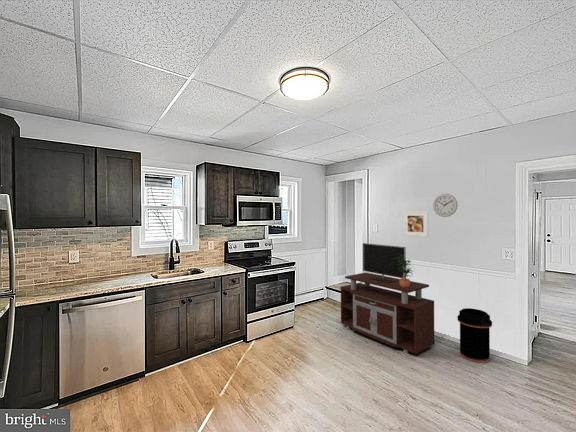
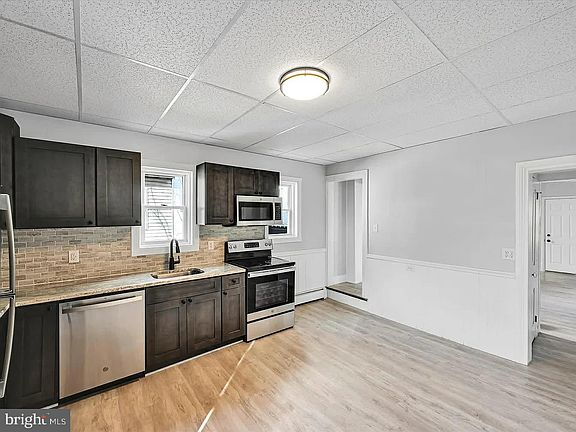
- wall clock (444, 205)
- potted plant (404, 270)
- tv stand (382, 290)
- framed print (415, 223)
- trash can (474, 334)
